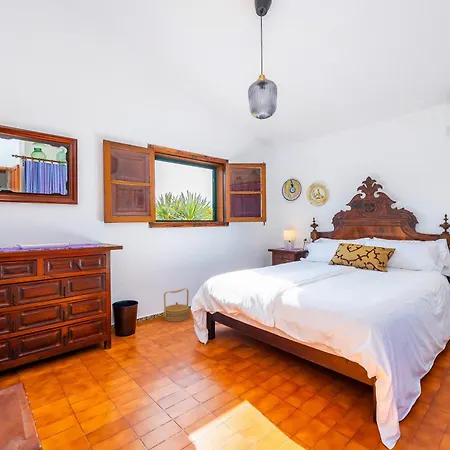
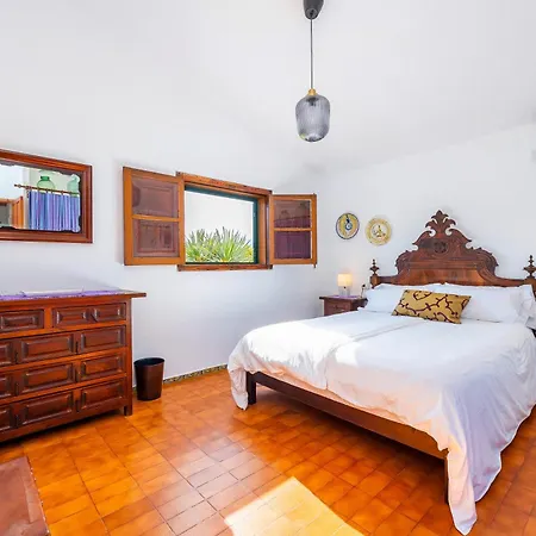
- basket (176, 303)
